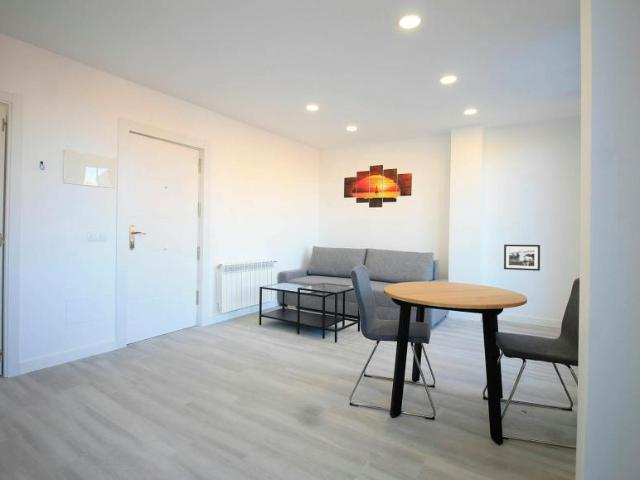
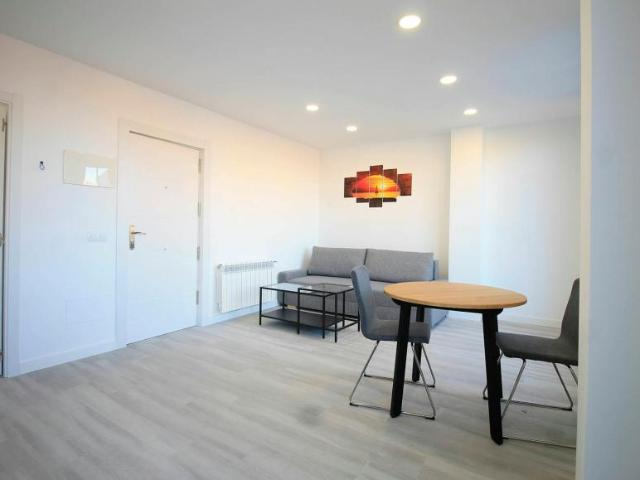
- picture frame (521, 257)
